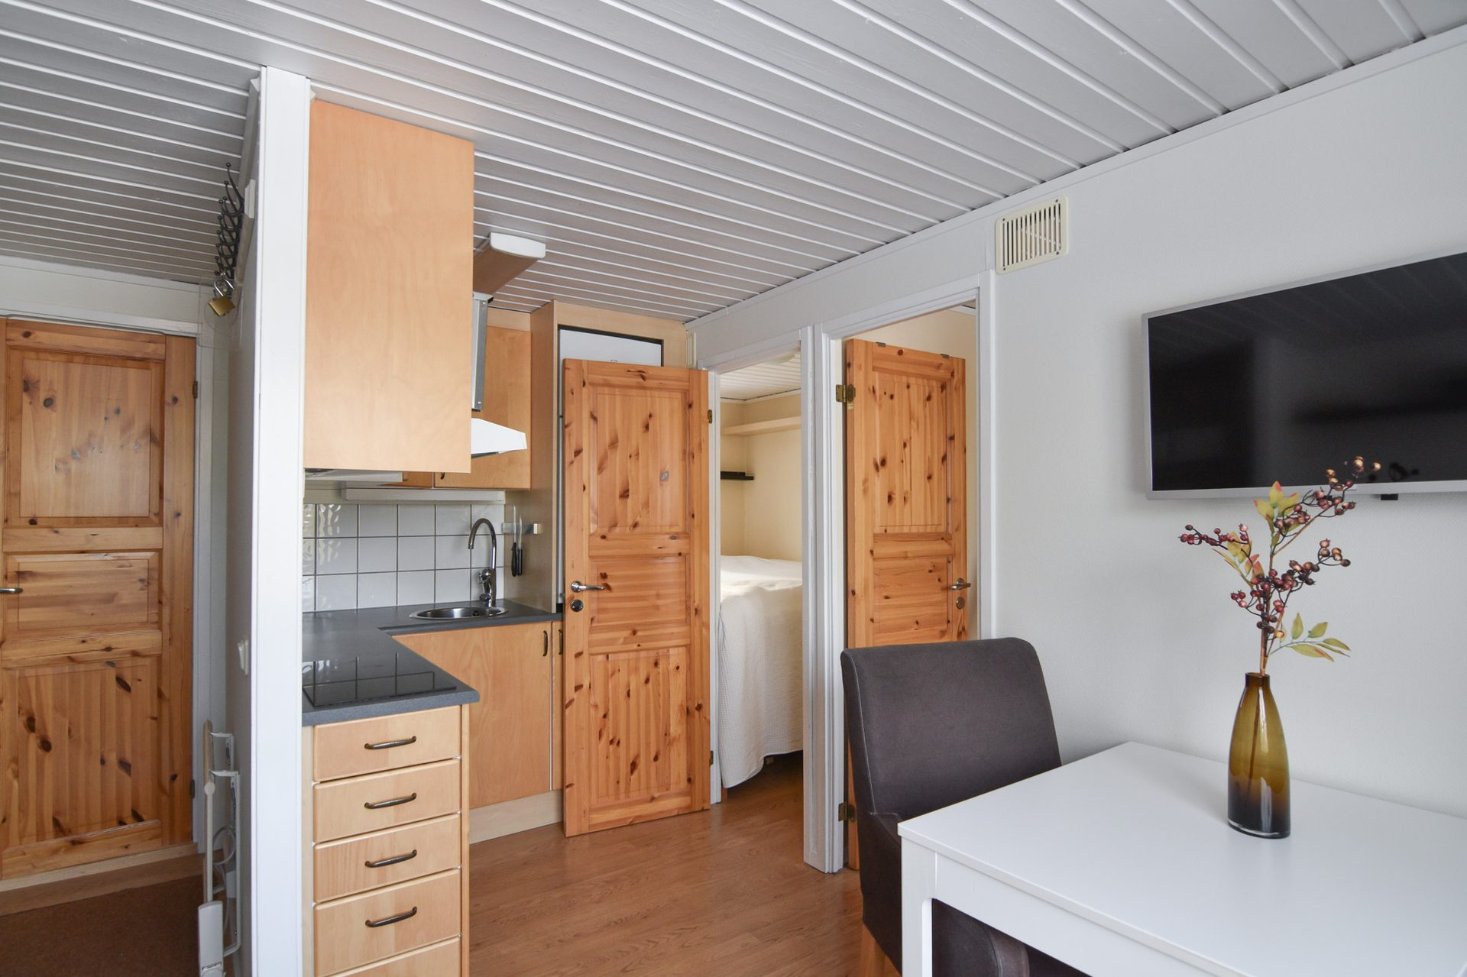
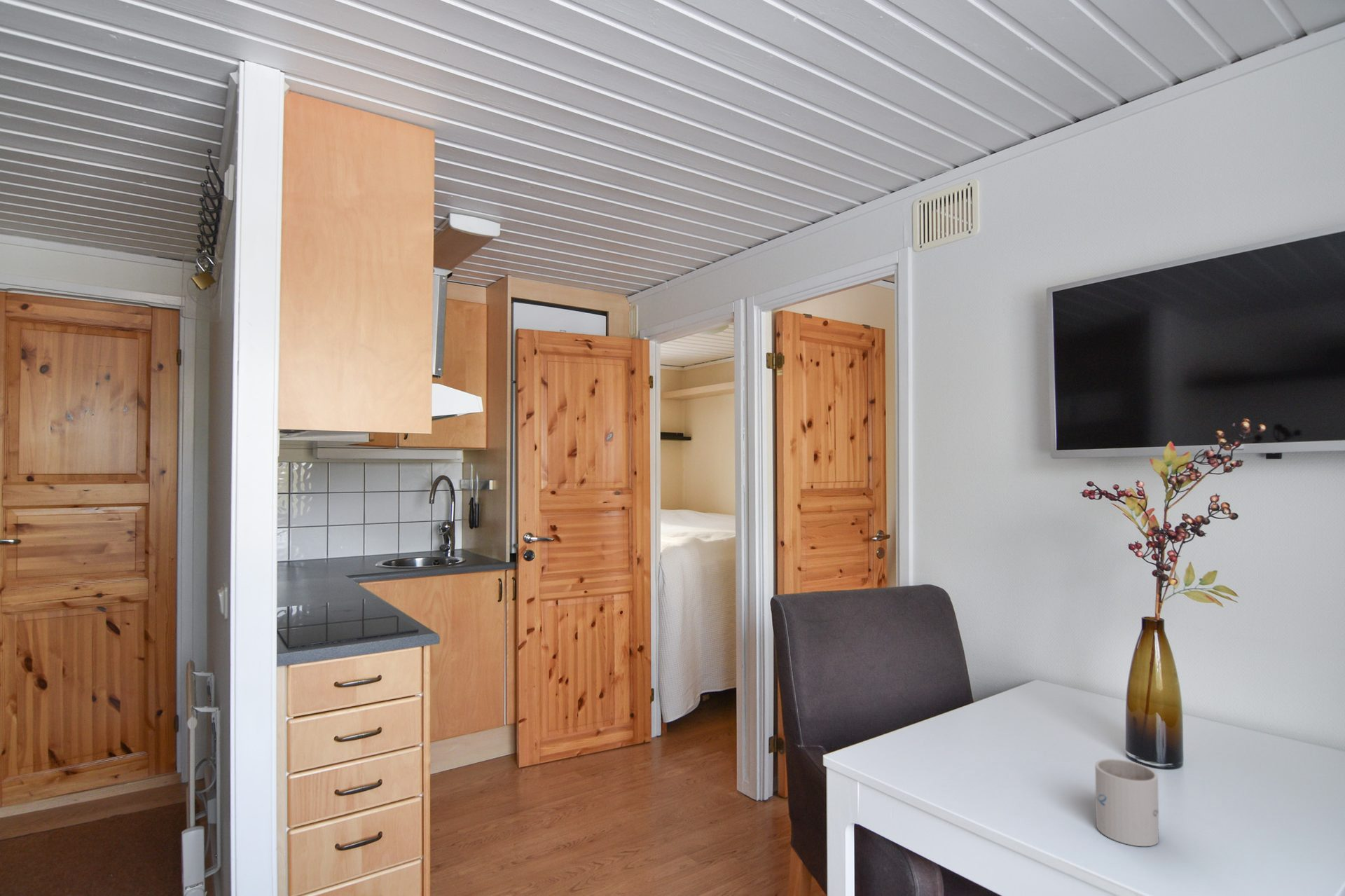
+ mug (1128, 797)
